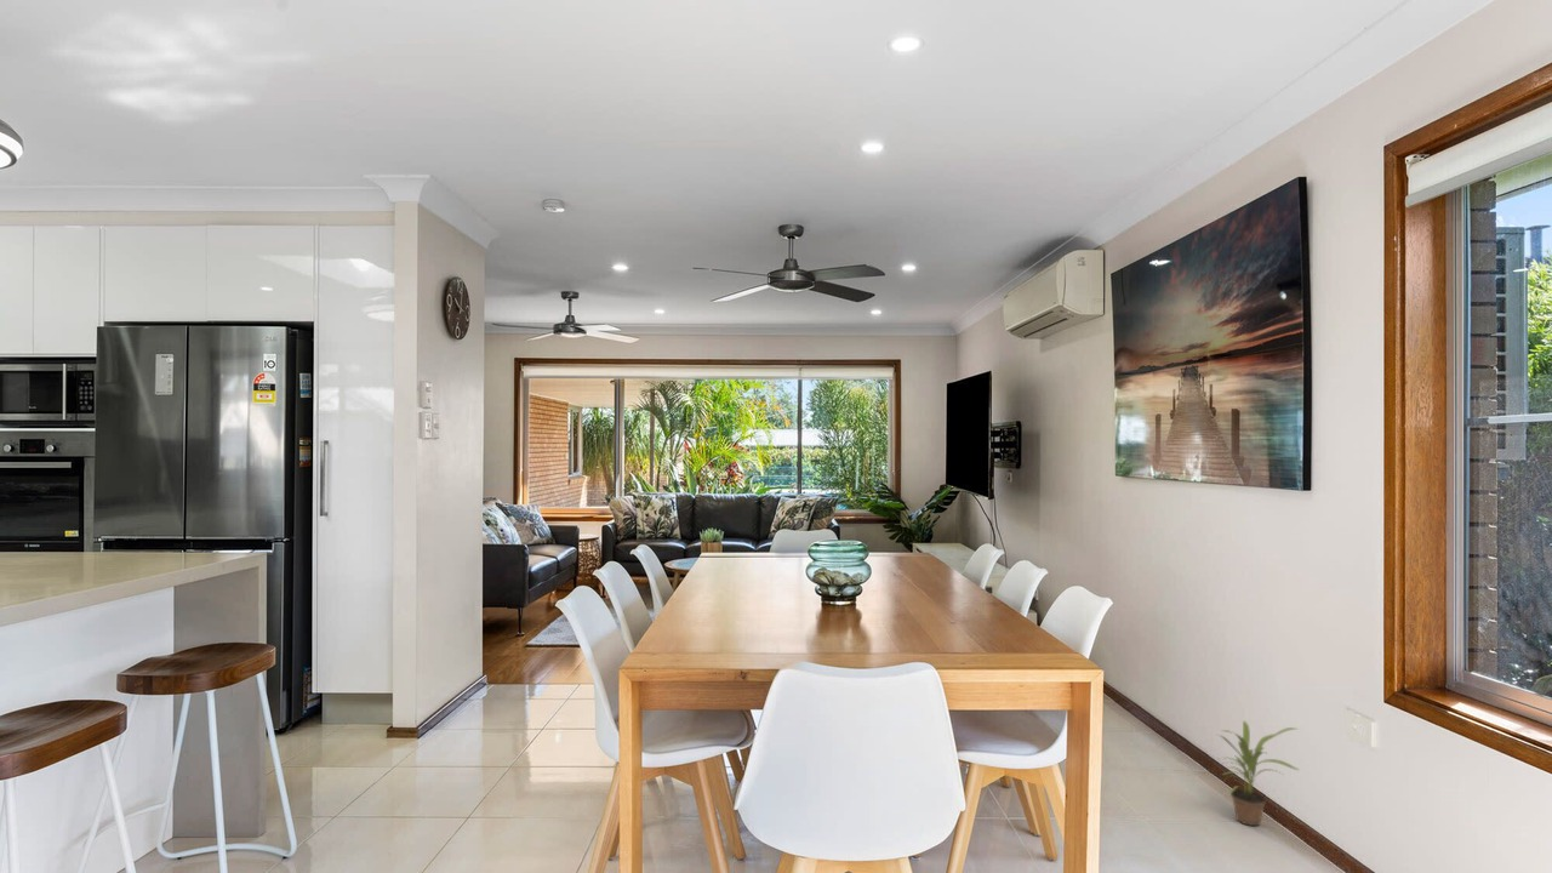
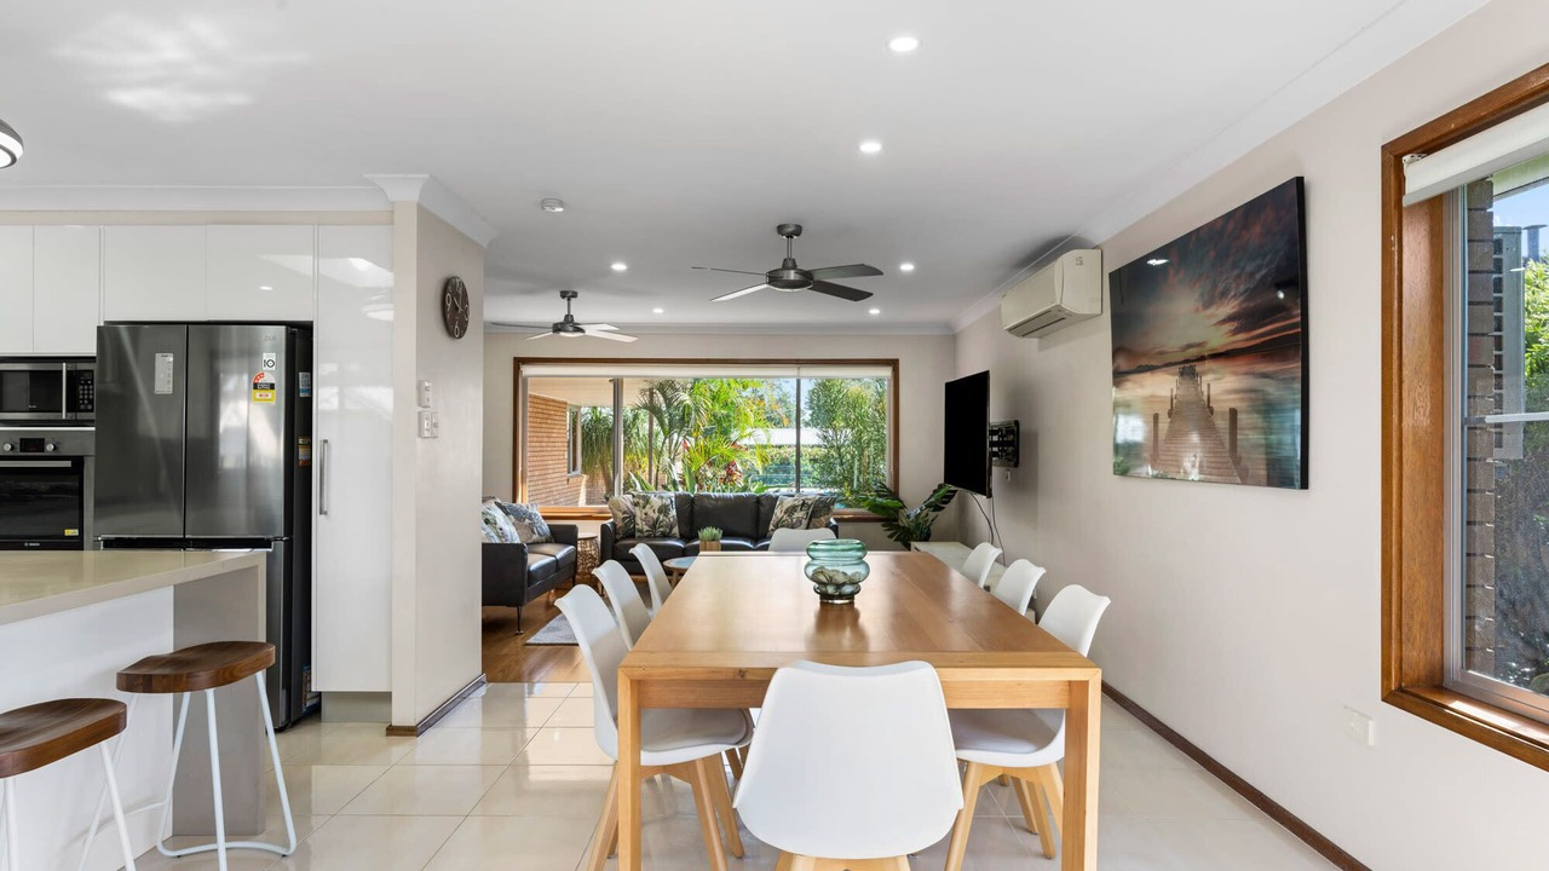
- potted plant (1246, 771)
